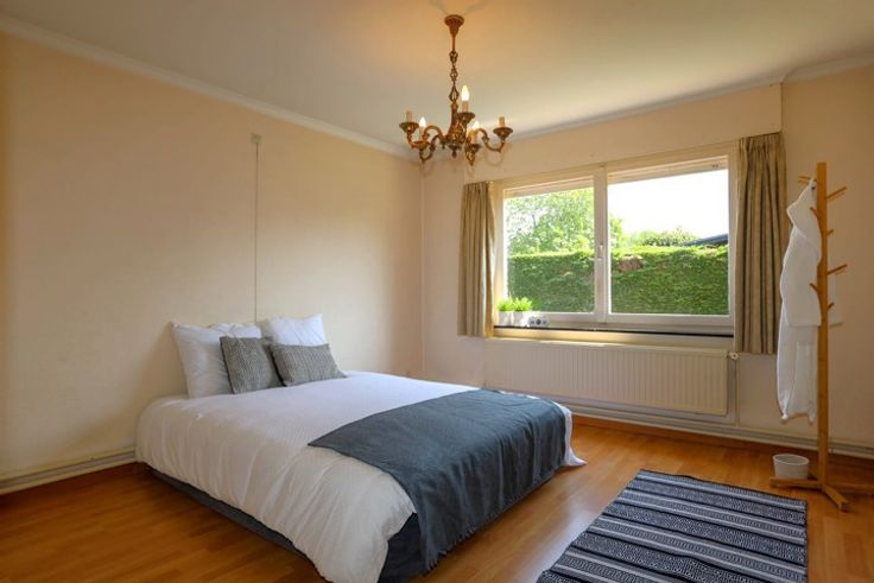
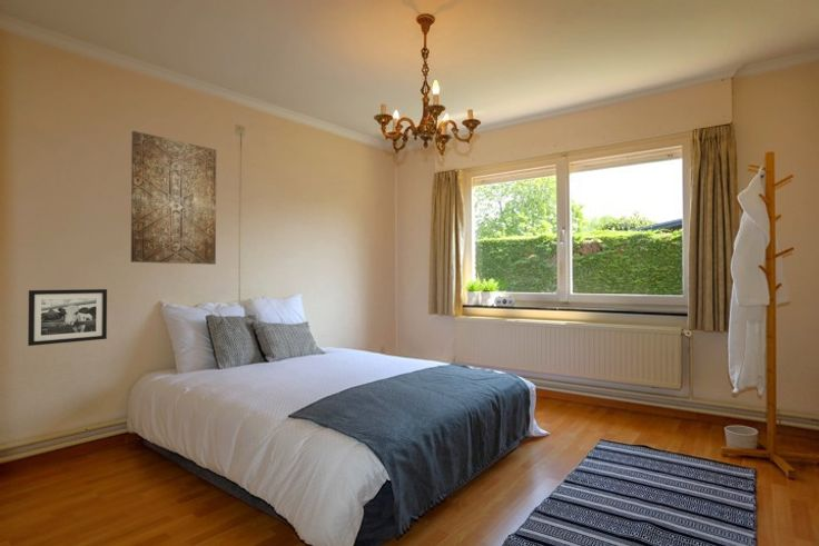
+ picture frame (69, 316)
+ wall art (176, 201)
